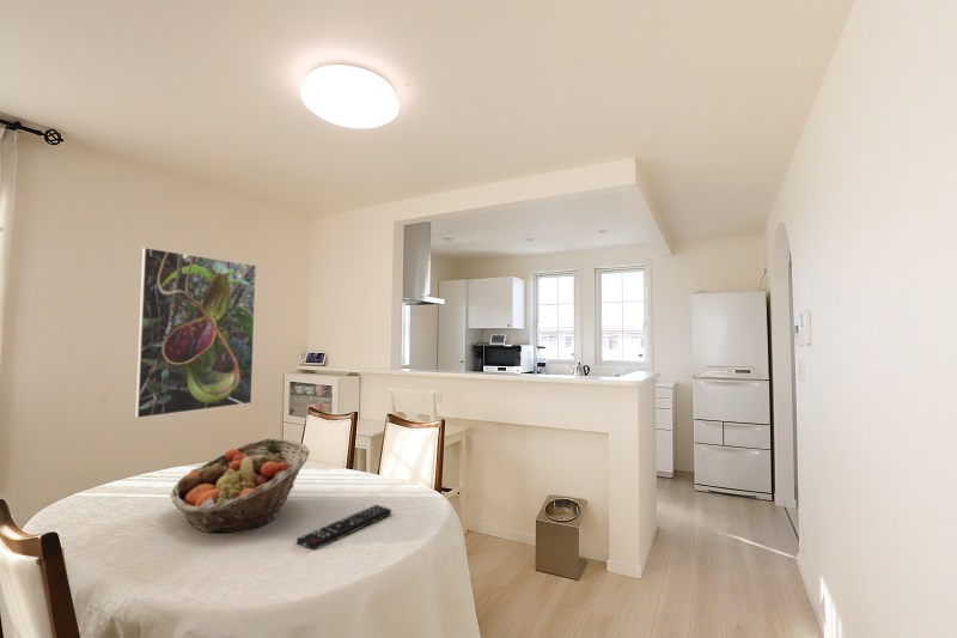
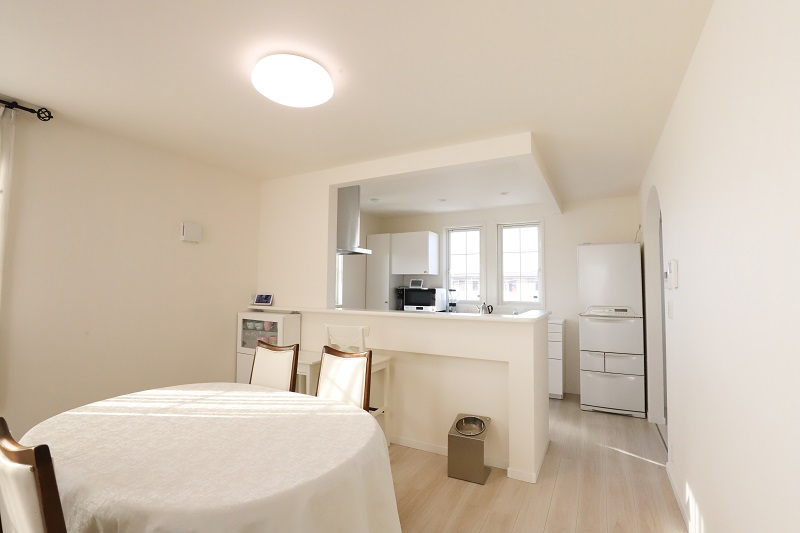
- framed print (201, 333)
- fruit basket (243, 481)
- remote control (347, 524)
